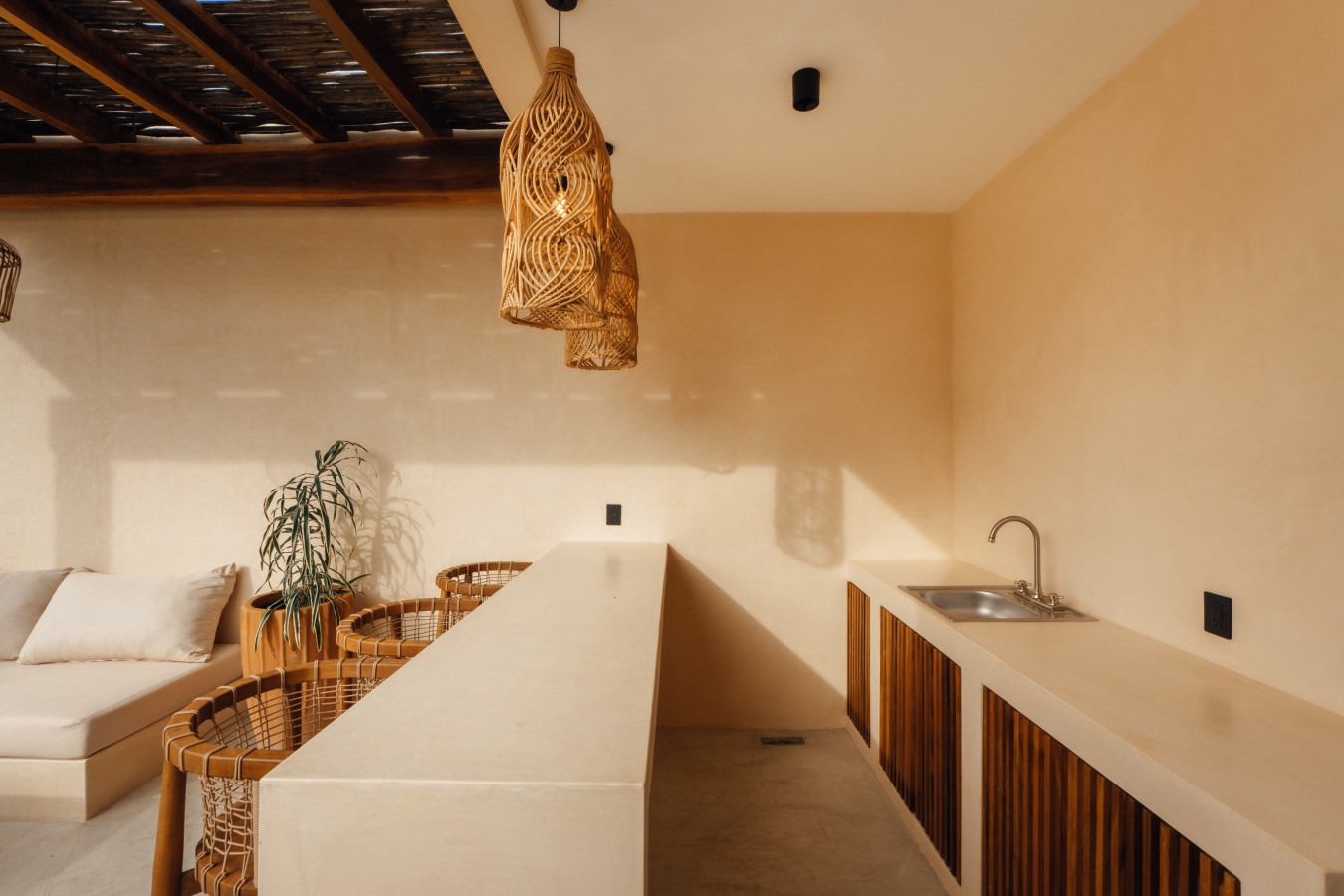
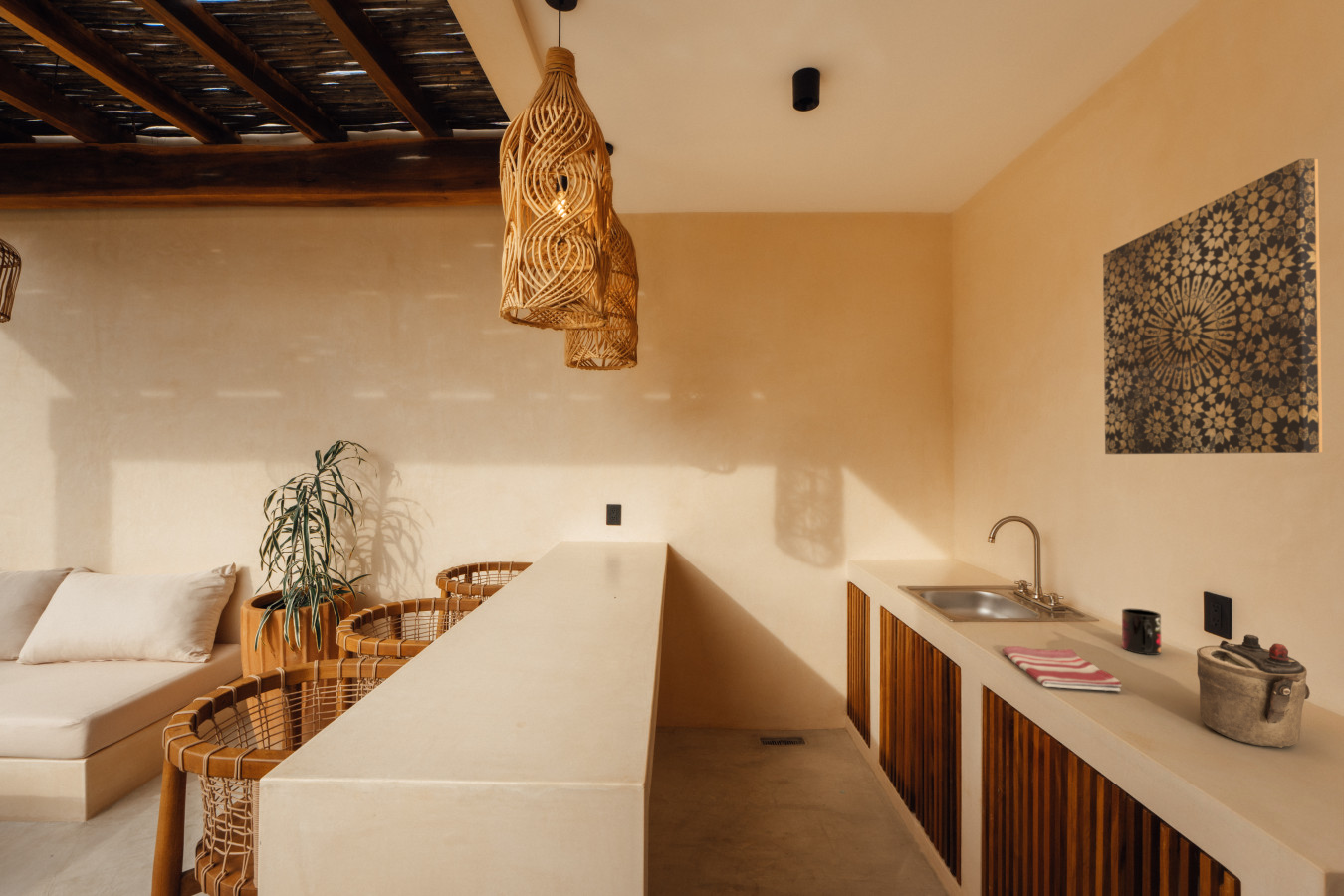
+ teapot (1253, 687)
+ mug (1143, 632)
+ wall art (1191, 334)
+ dish towel (1057, 666)
